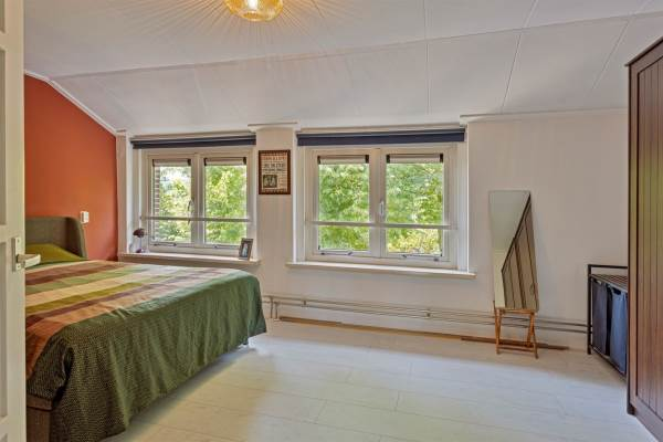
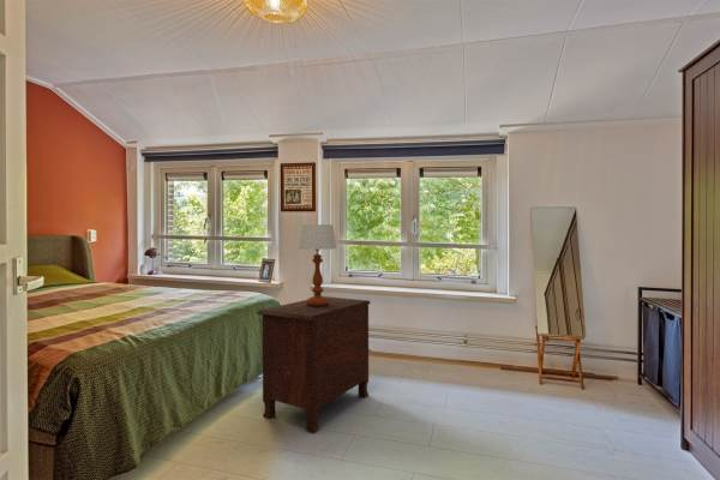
+ nightstand (317, 354)
+ table lamp (317, 264)
